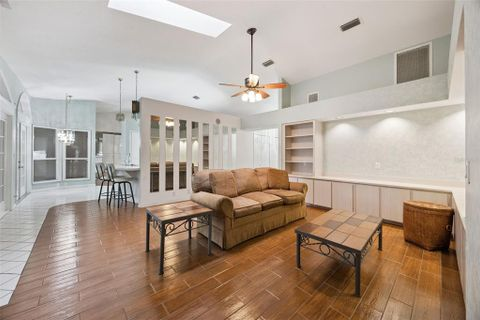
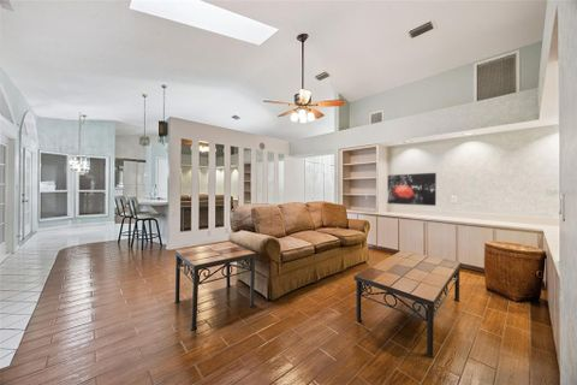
+ wall art (410, 189)
